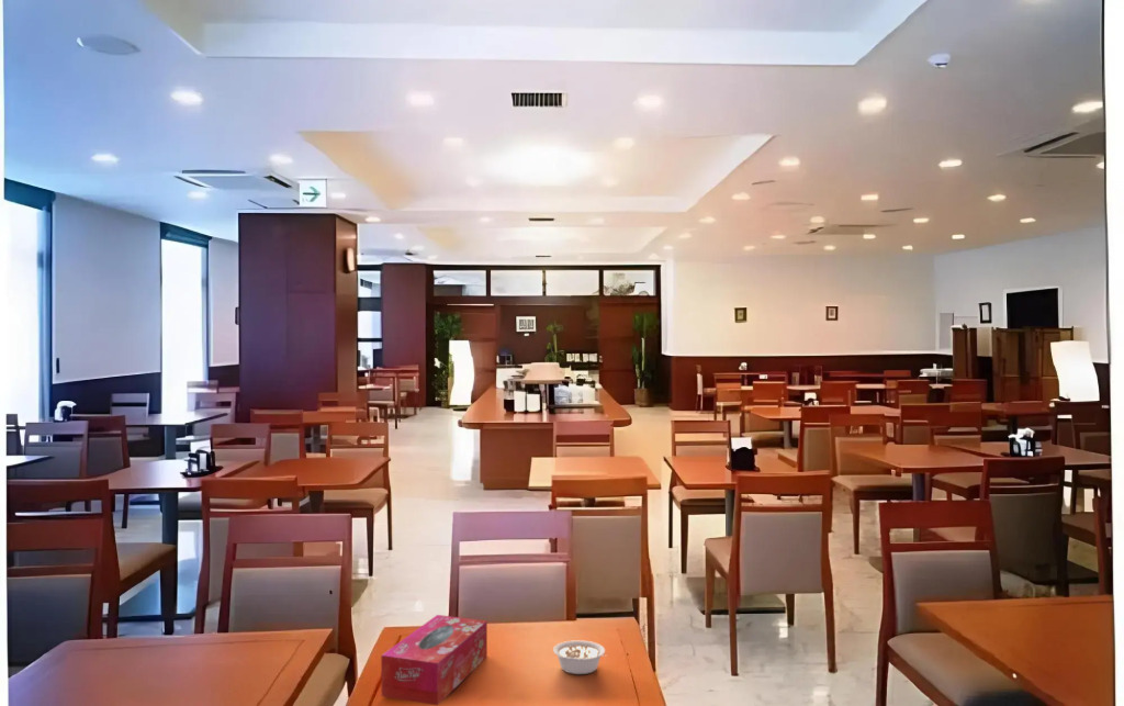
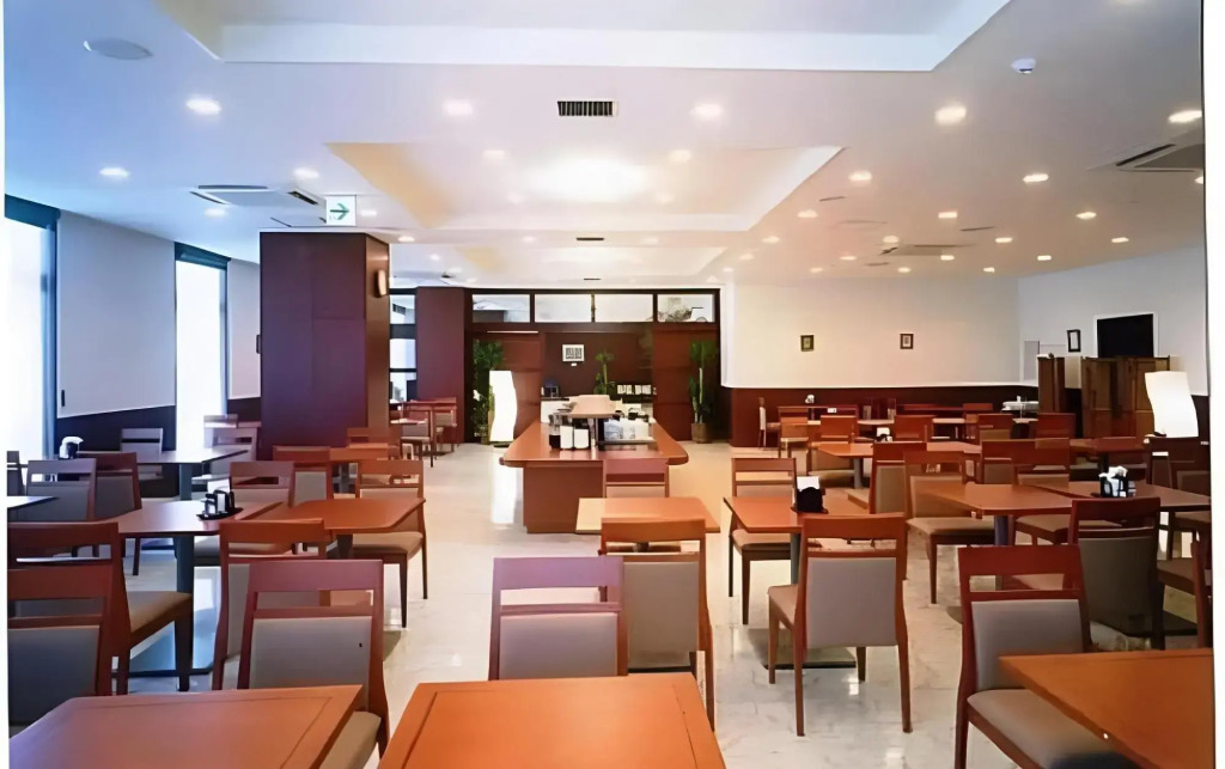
- tissue box (437, 655)
- legume (581, 657)
